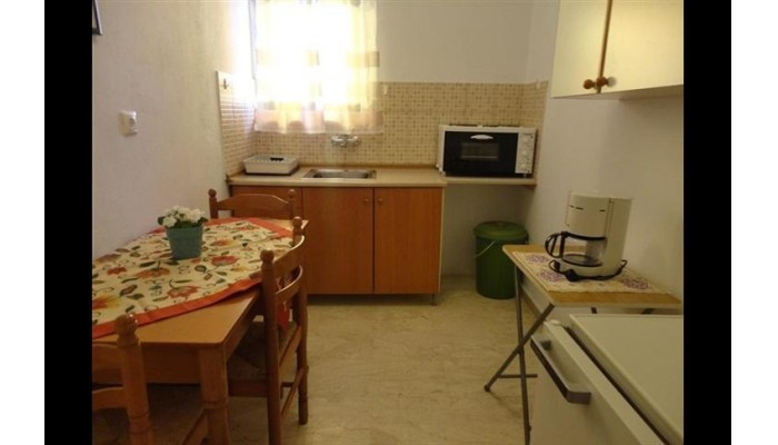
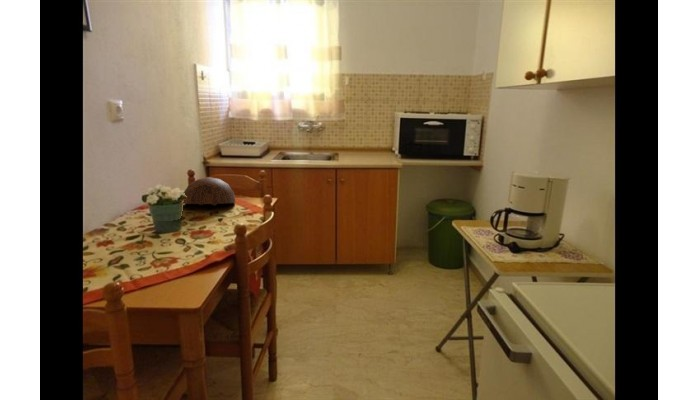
+ bowl (209, 191)
